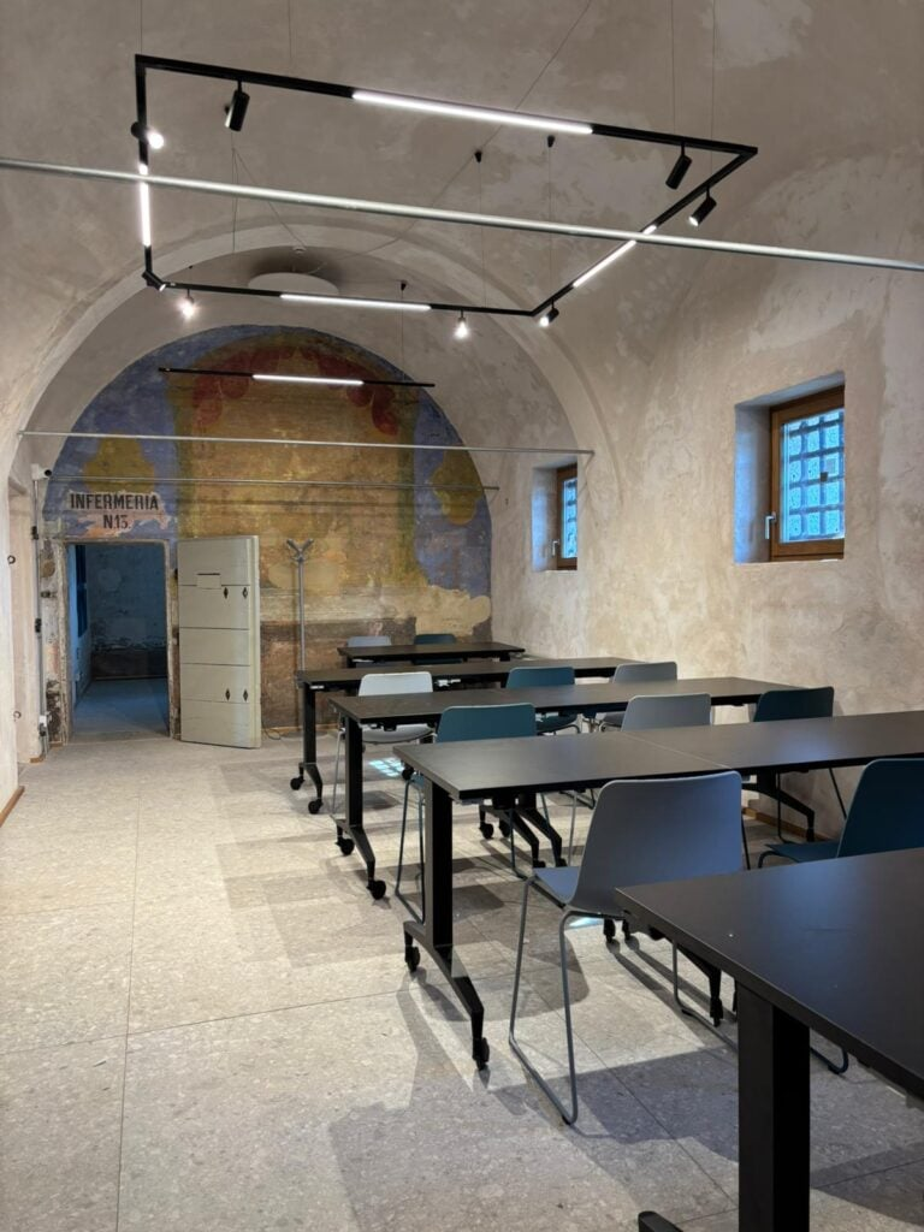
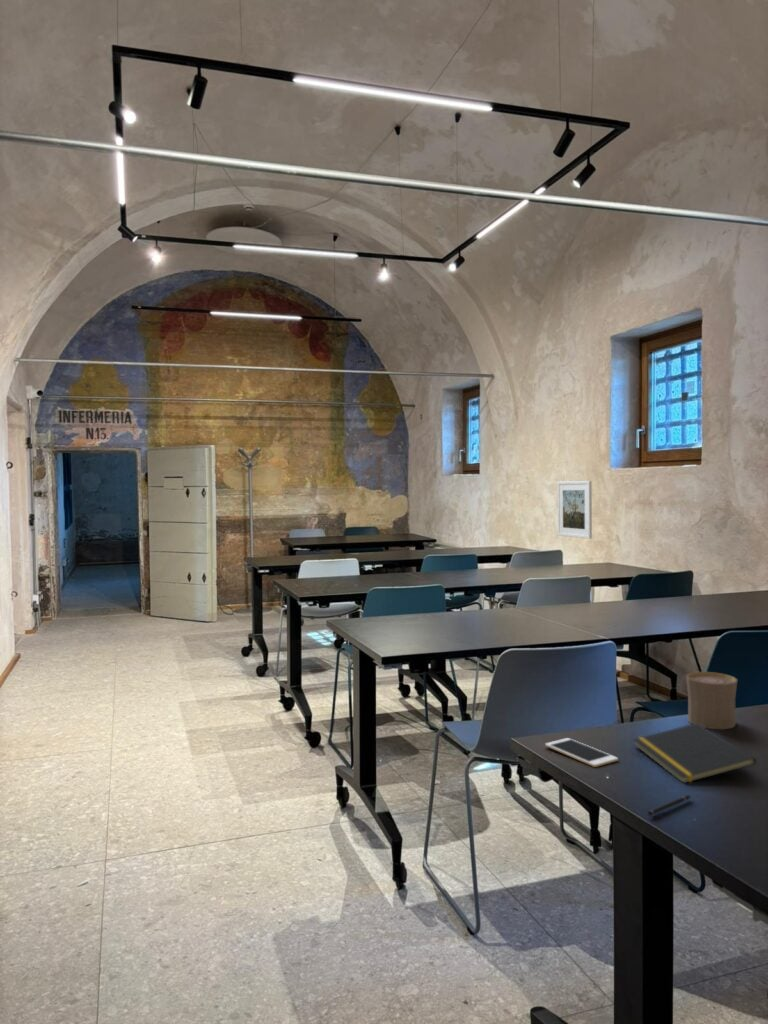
+ cup (711, 699)
+ notepad (690, 751)
+ cell phone (580, 751)
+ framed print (574, 509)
+ pen (670, 804)
